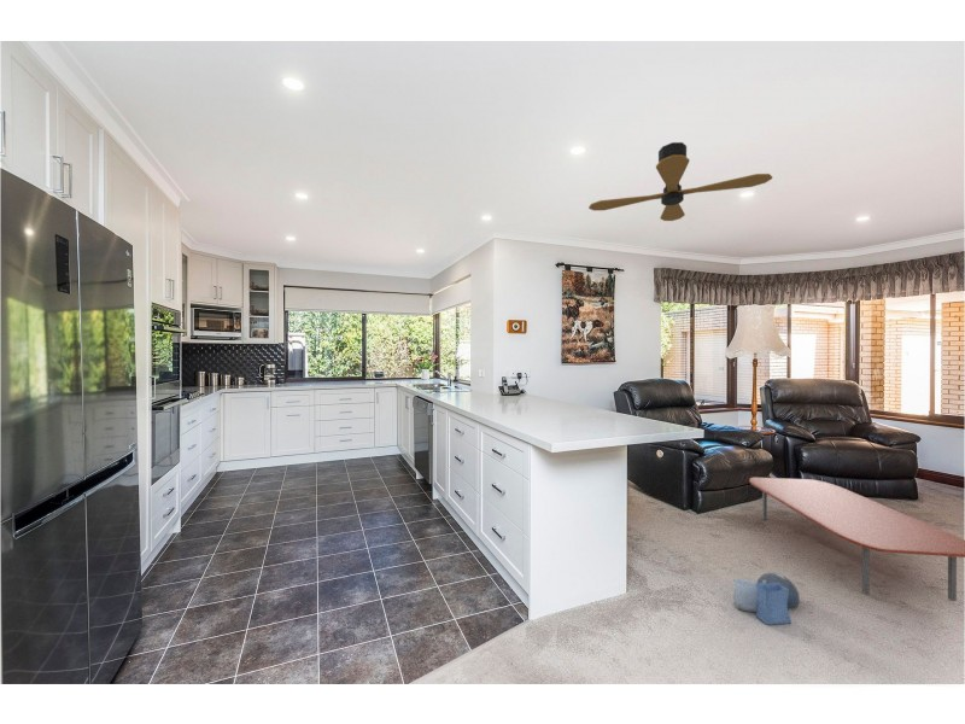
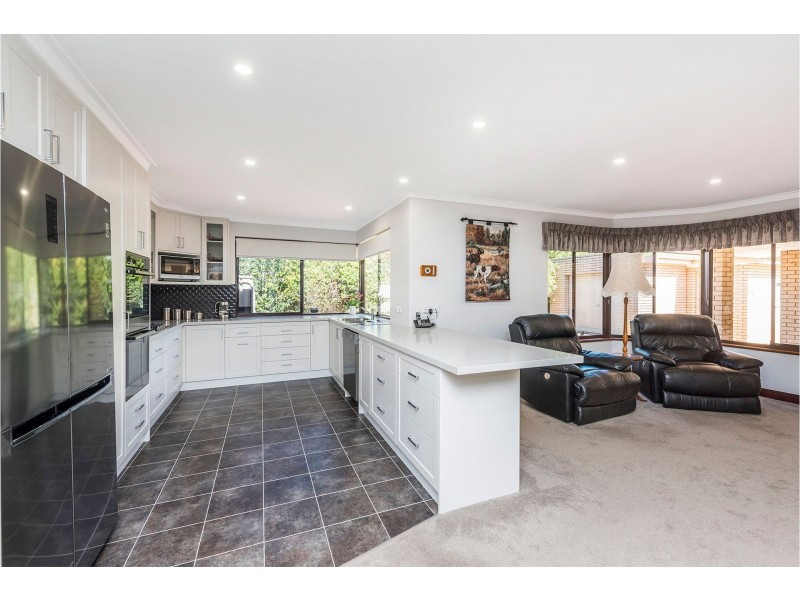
- coffee table (838, 529)
- shopping bag (767, 590)
- ceiling fan (672, 175)
